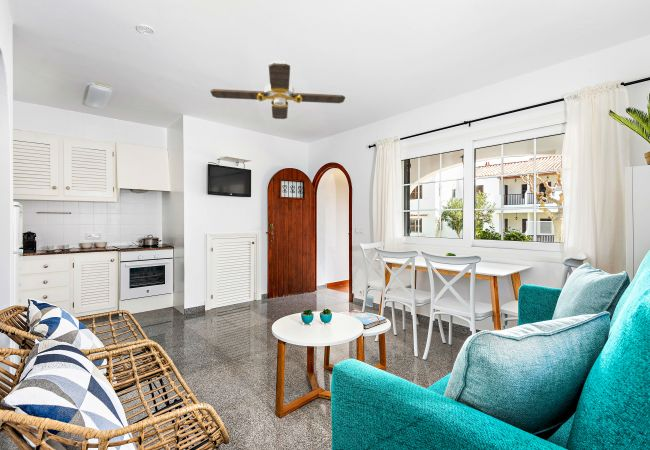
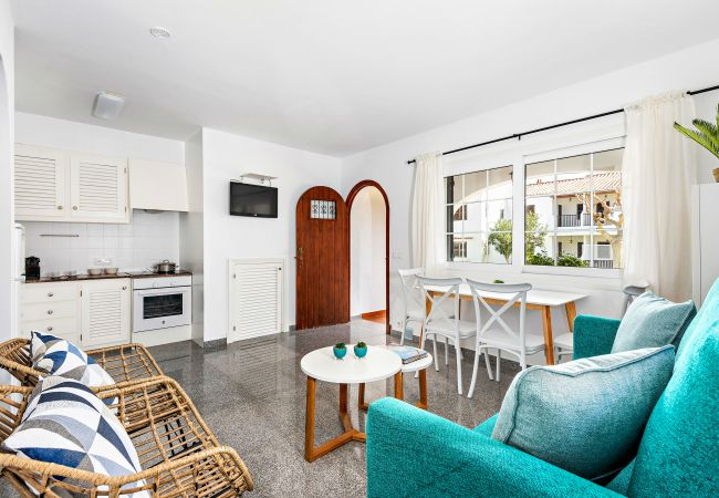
- ceiling fan (279, 84)
